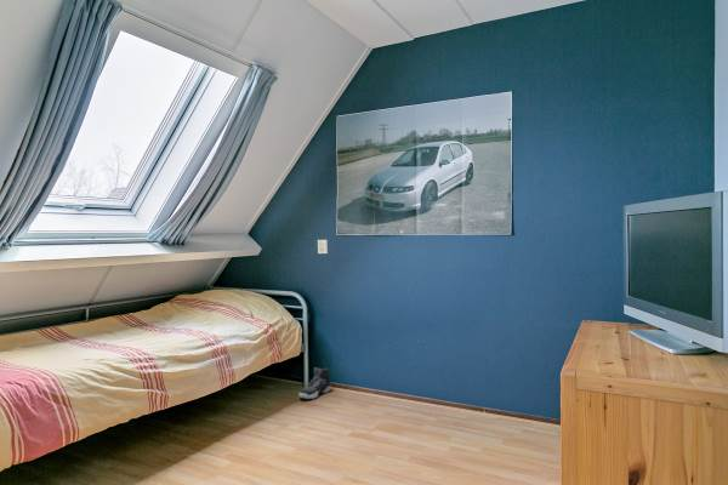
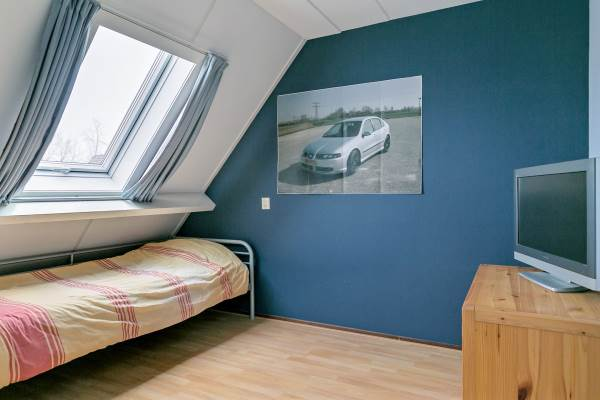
- sneaker (314, 381)
